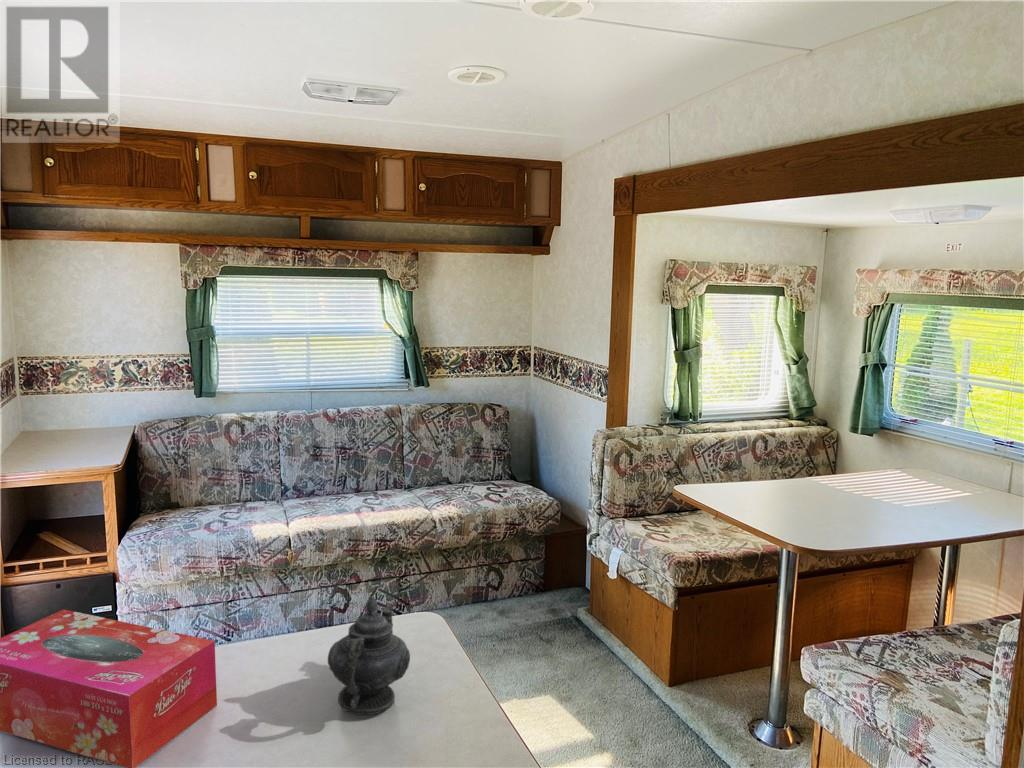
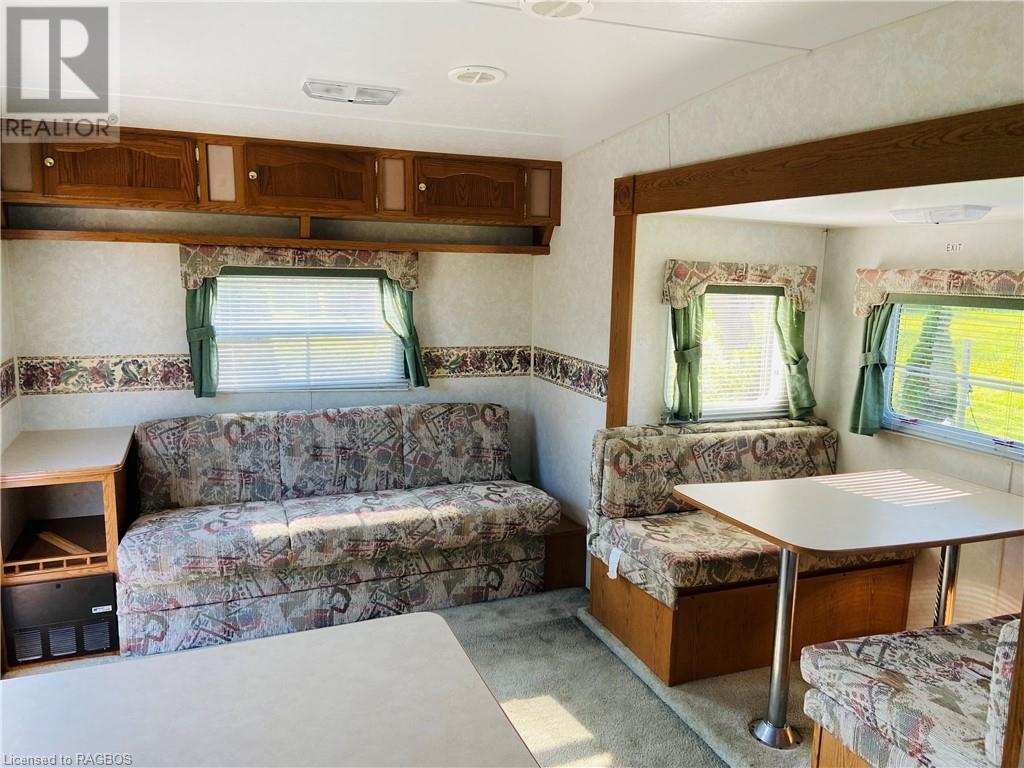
- tissue box (94, 680)
- teapot (370, 646)
